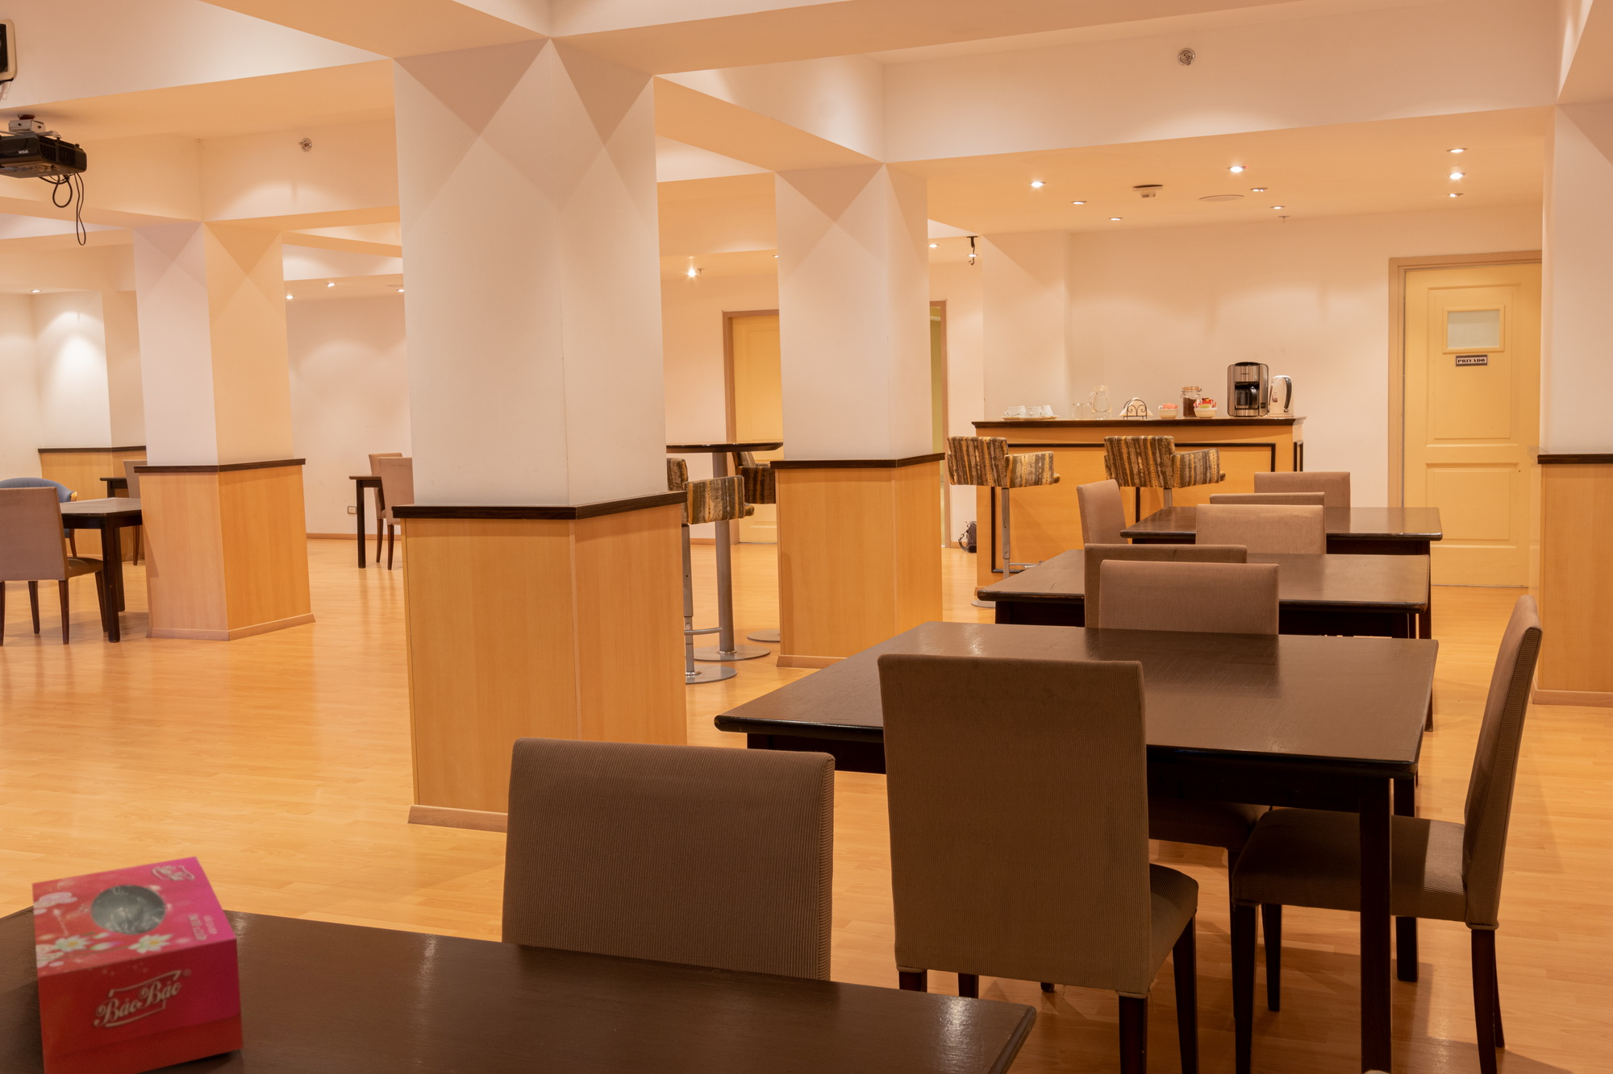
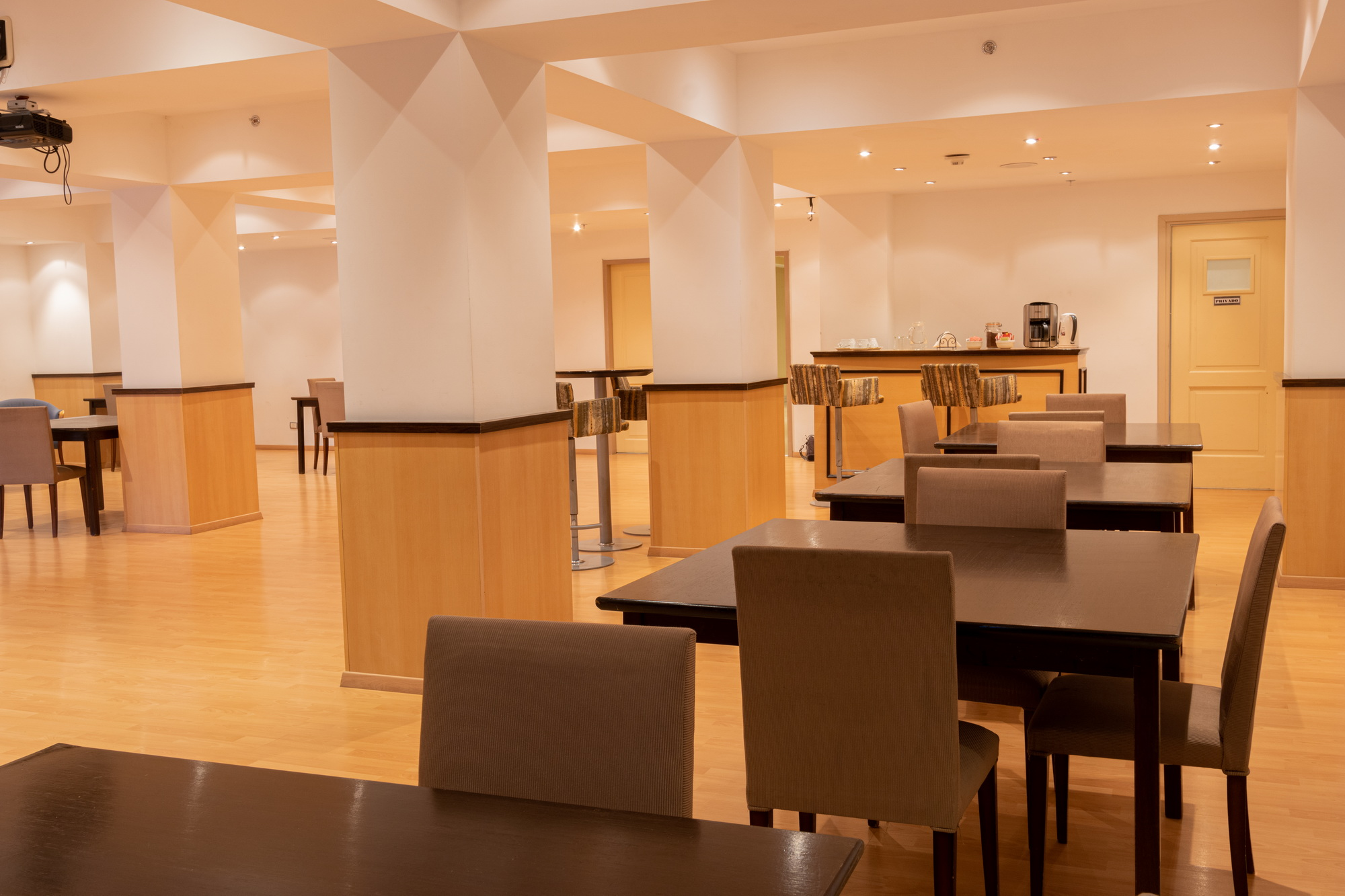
- tissue box (131, 960)
